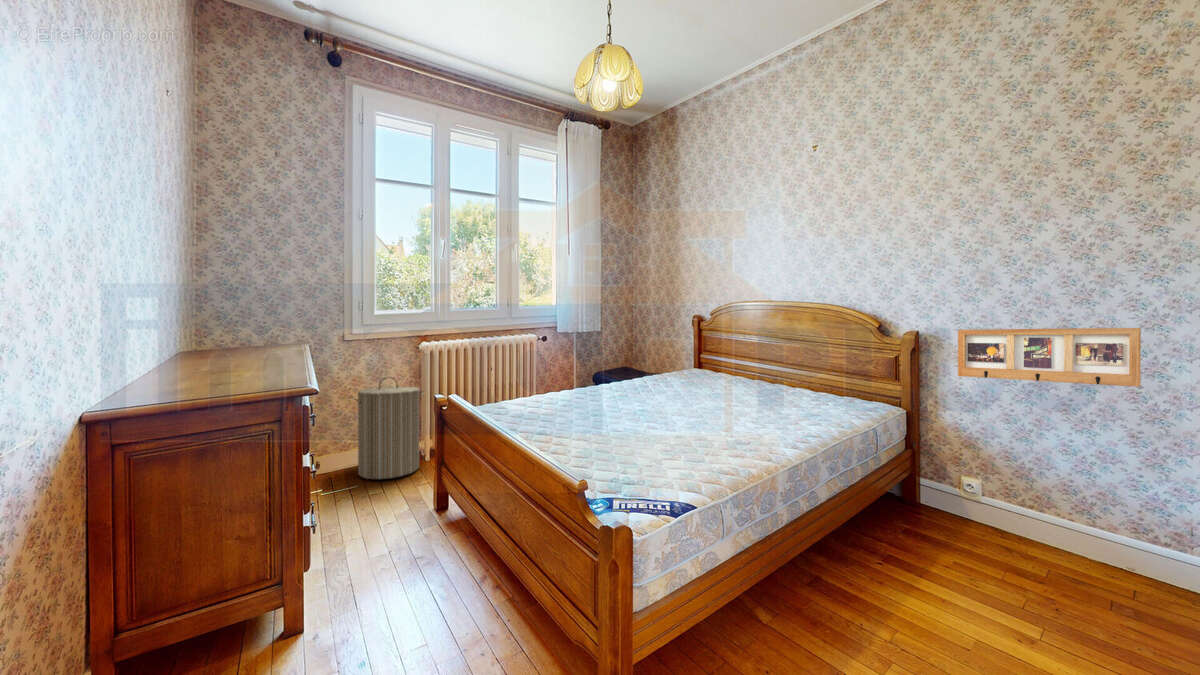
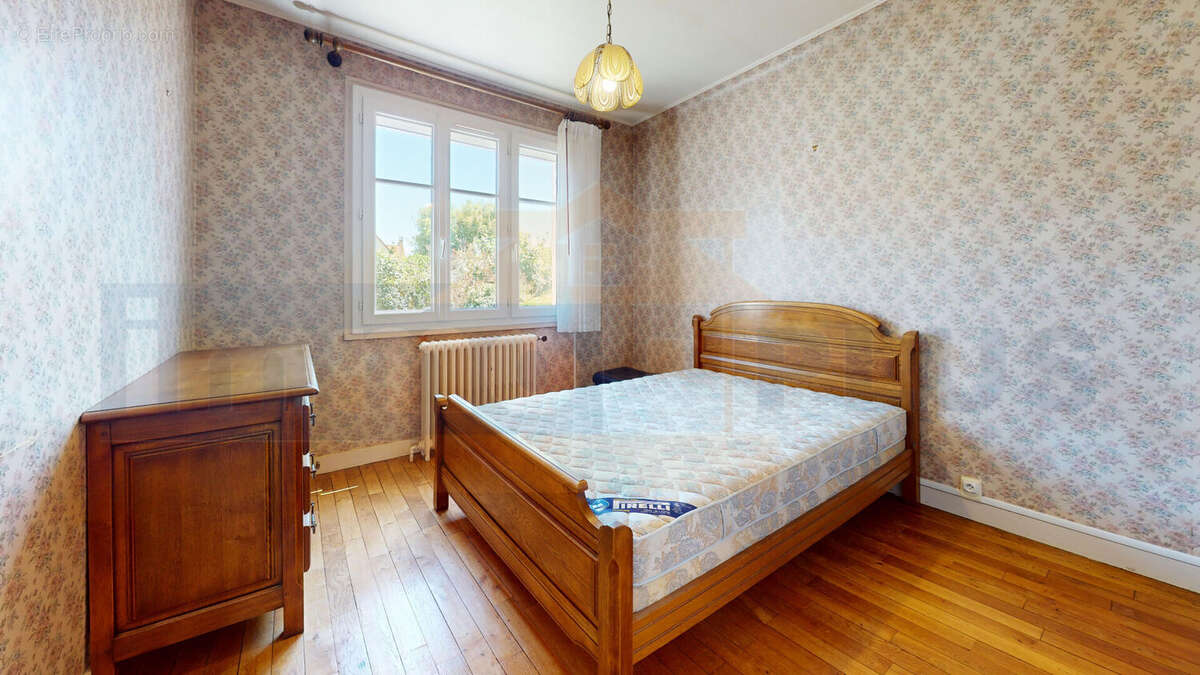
- picture frame (1038, 354)
- laundry hamper (389, 423)
